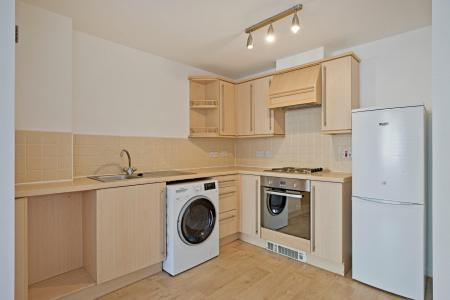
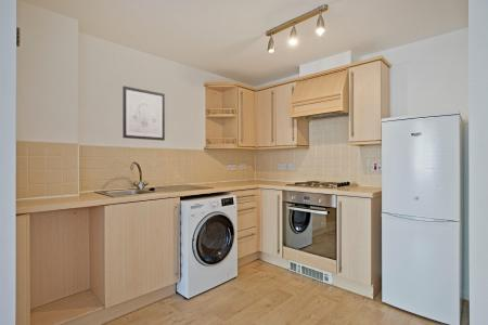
+ wall art (144, 114)
